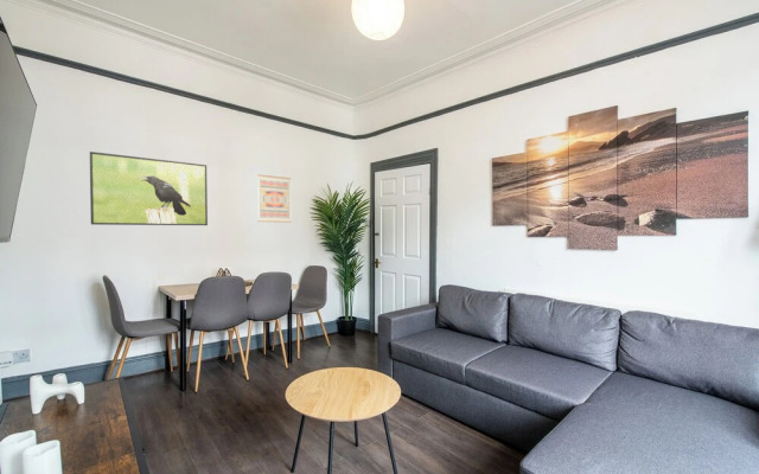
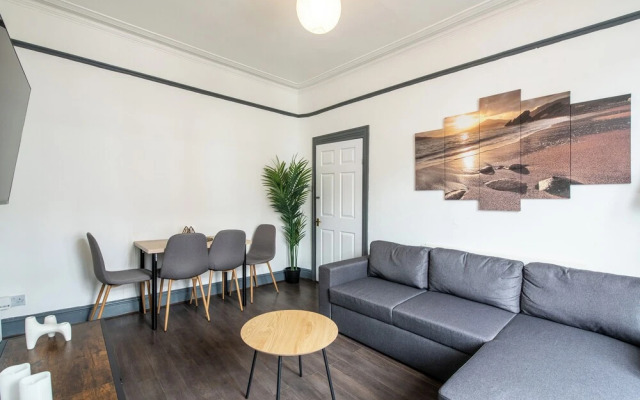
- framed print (153, 192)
- wall art (274, 199)
